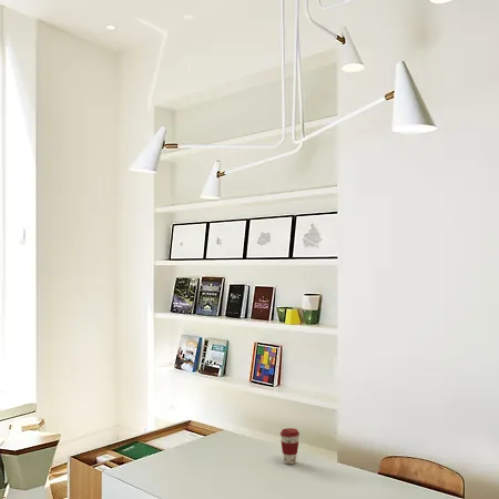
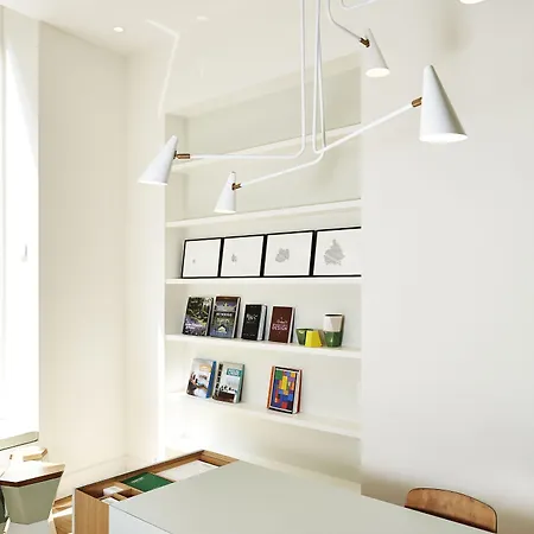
- coffee cup (289, 446)
